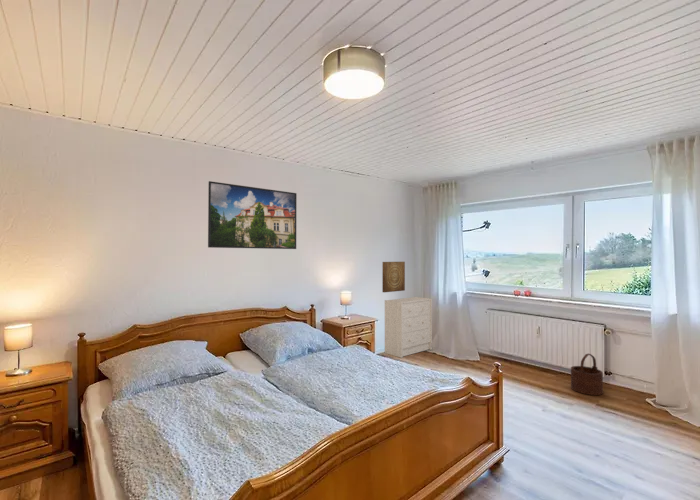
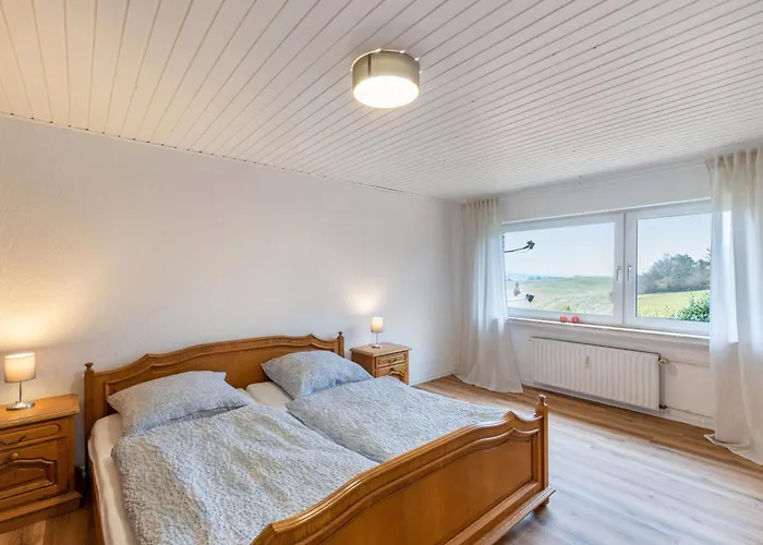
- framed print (256, 218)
- wall art (393, 276)
- dresser (408, 325)
- wooden bucket (586, 371)
